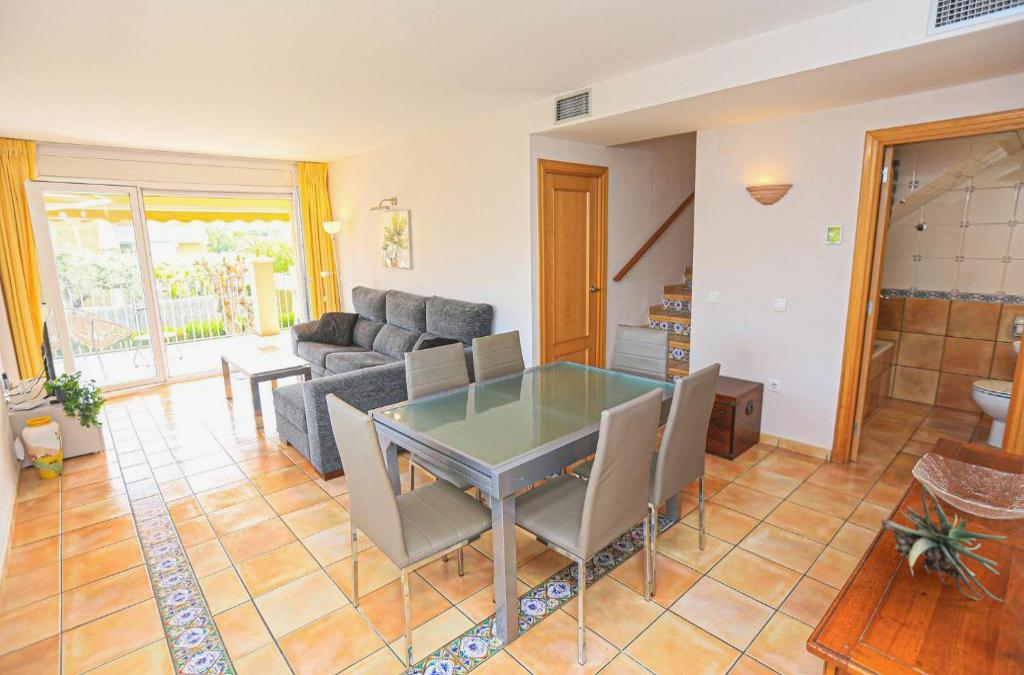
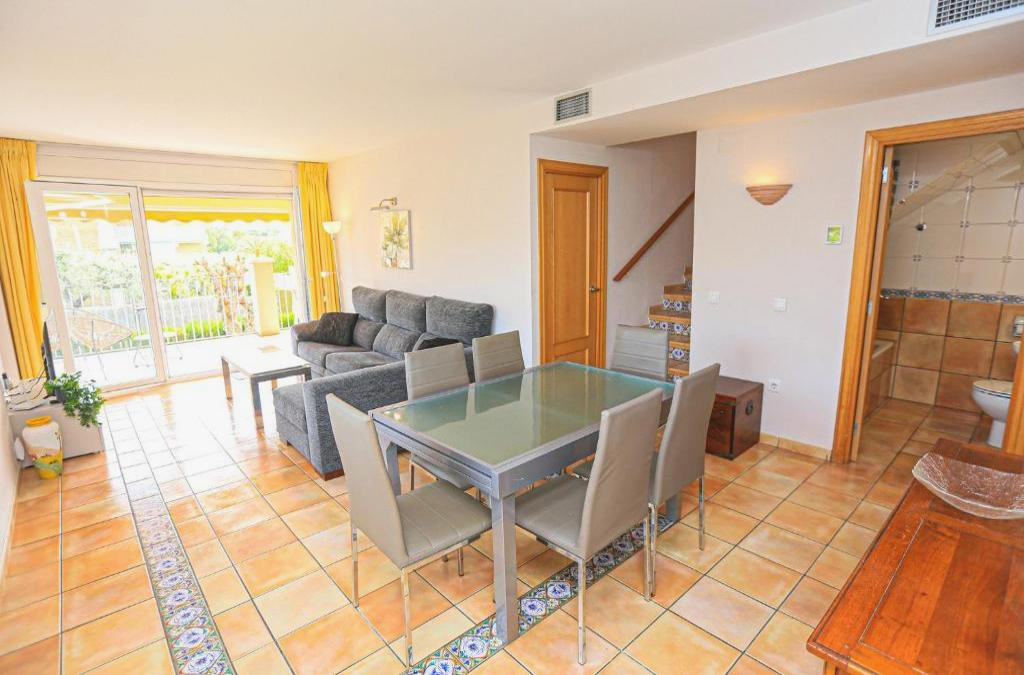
- plant (941, 537)
